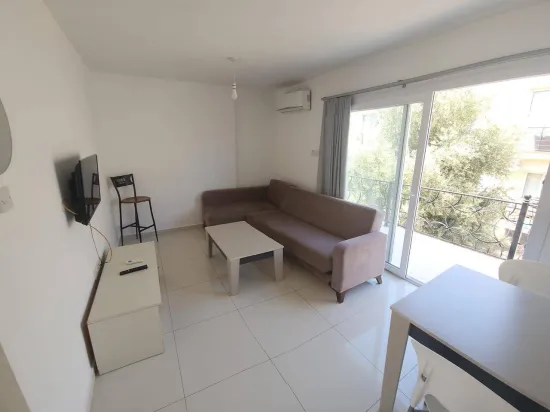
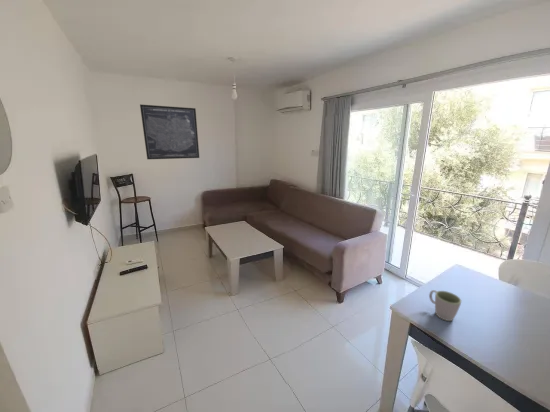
+ wall art (171, 133)
+ mug (442, 303)
